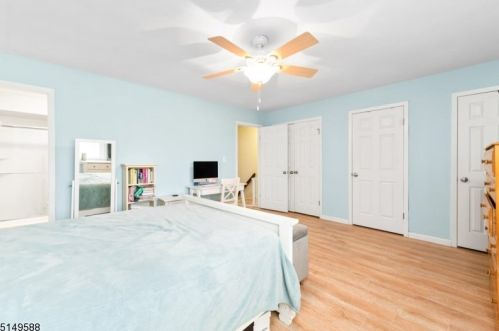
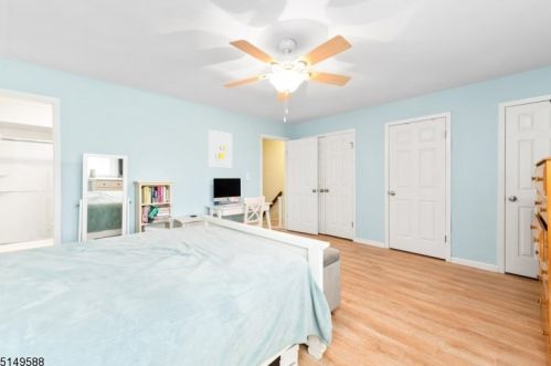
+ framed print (220, 149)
